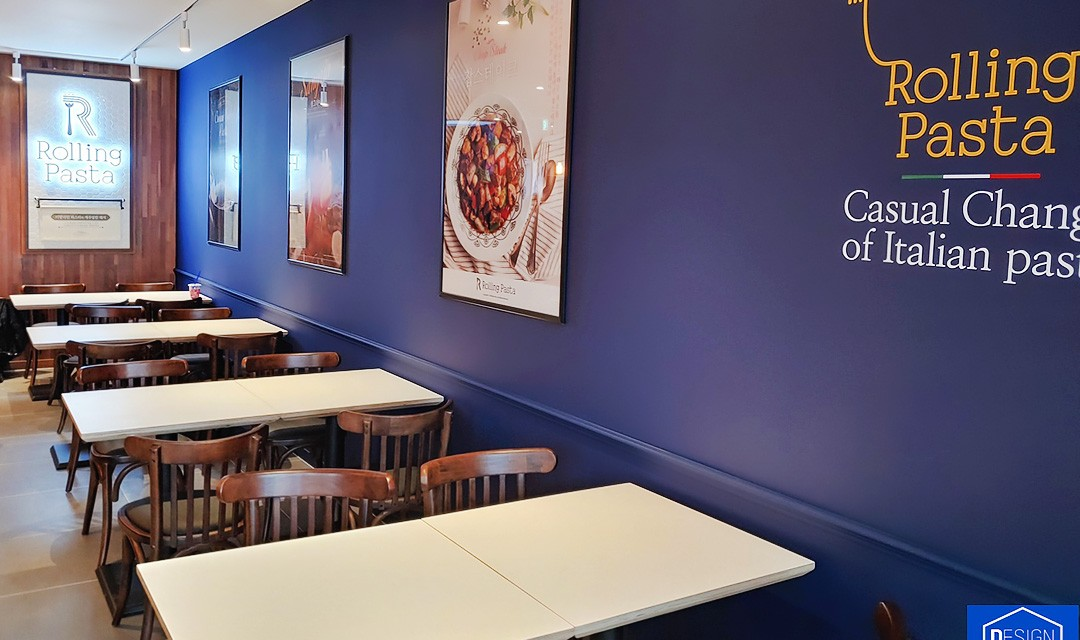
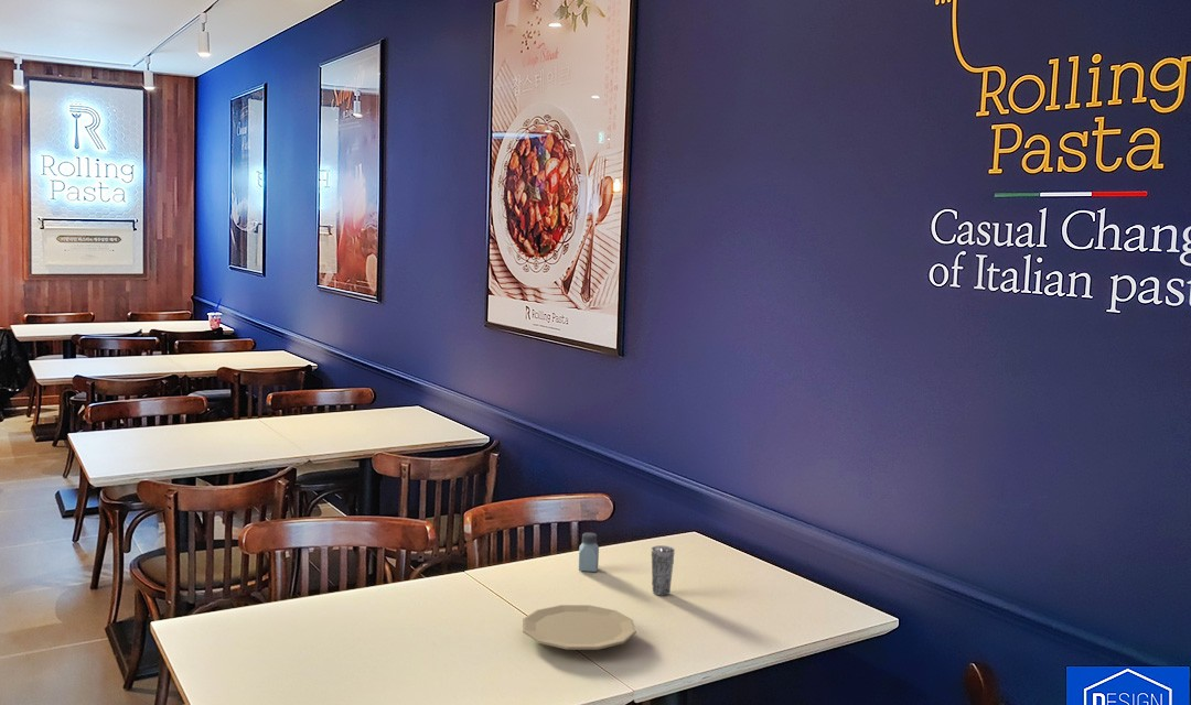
+ saltshaker (589, 551)
+ plate (578, 630)
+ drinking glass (662, 571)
